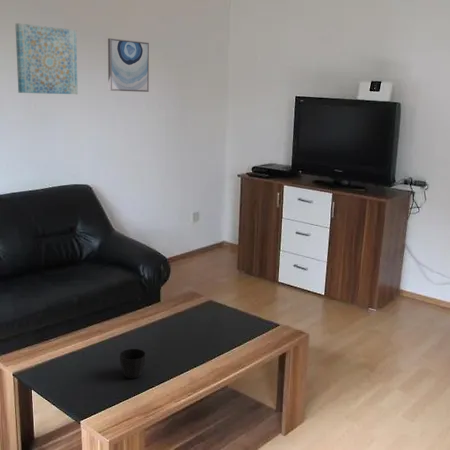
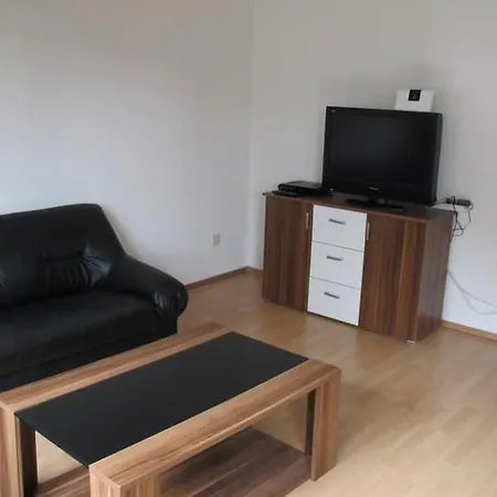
- wall art (129, 66)
- cup (134, 364)
- wall art (48, 60)
